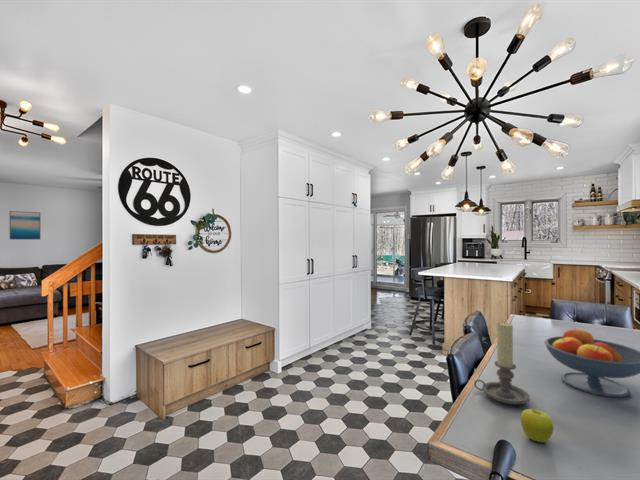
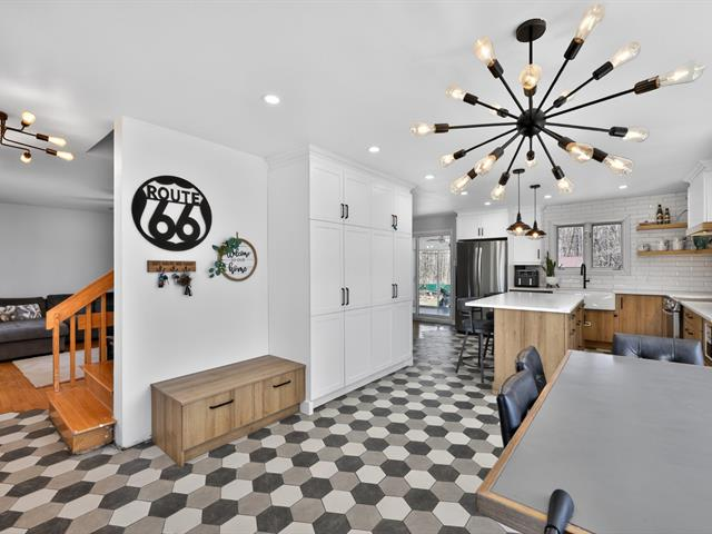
- wall art (25, 225)
- candle holder (500, 358)
- fruit bowl (593, 360)
- fruit (536, 424)
